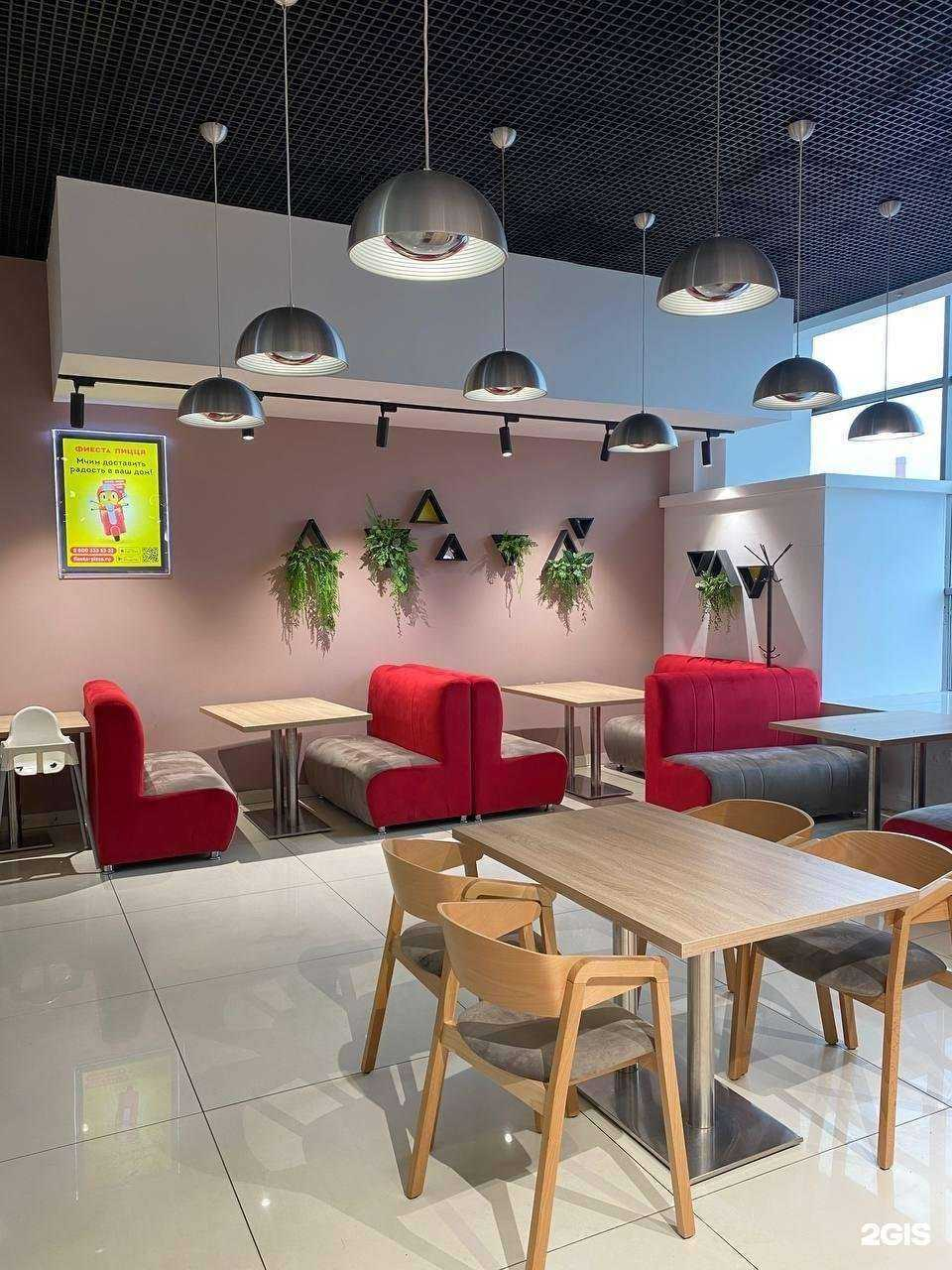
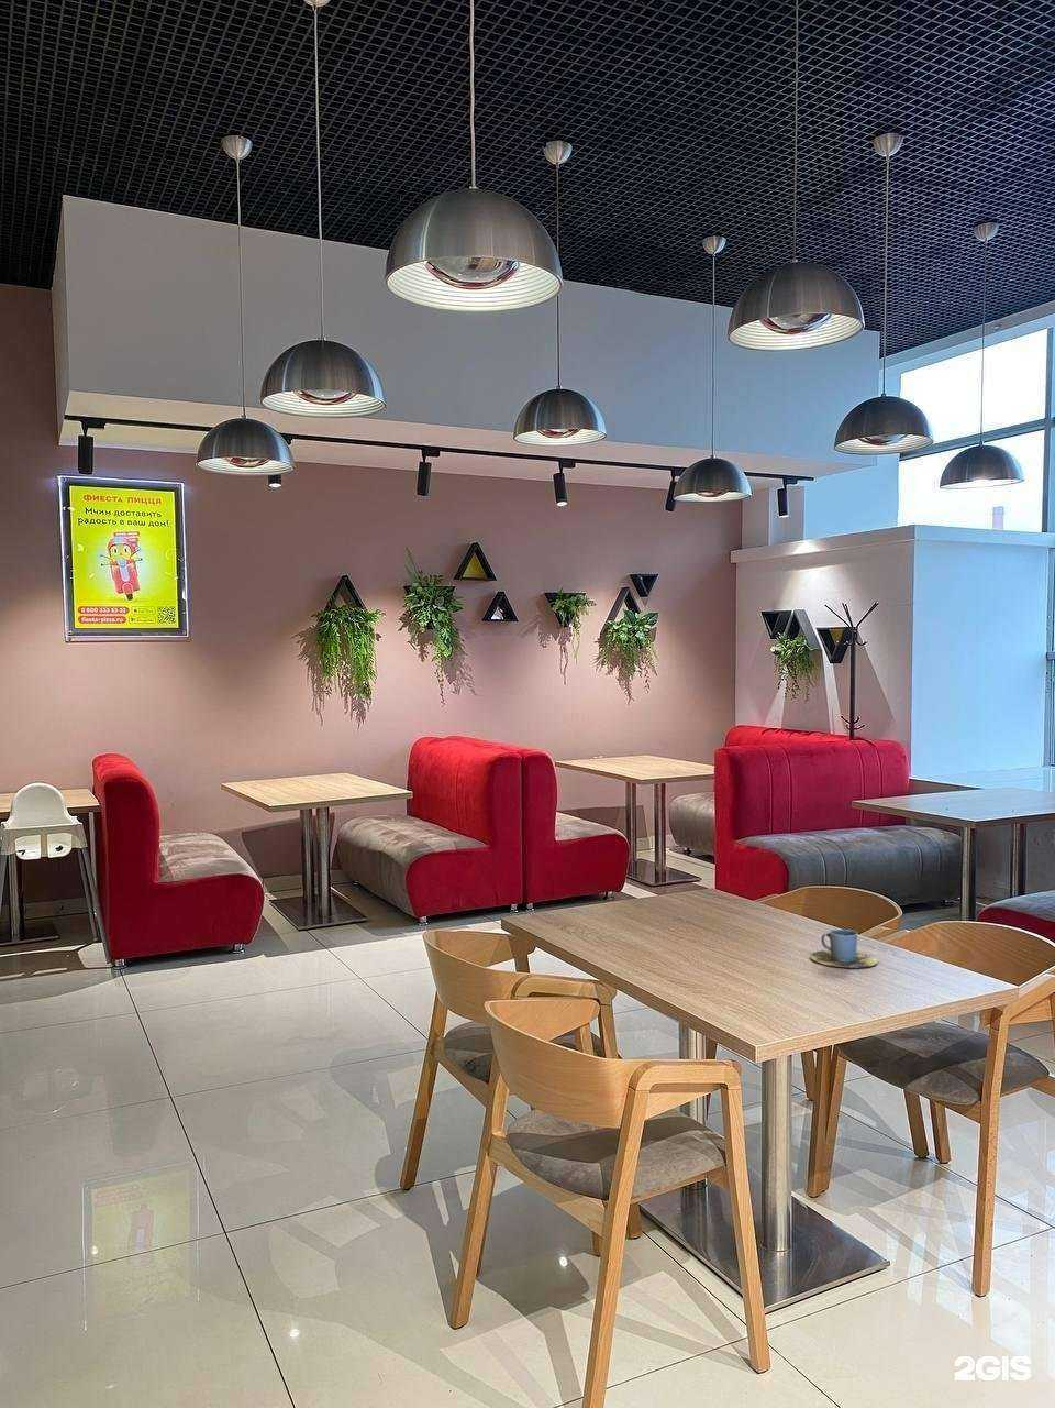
+ cup (843, 945)
